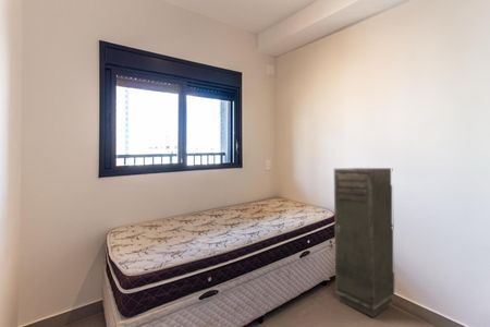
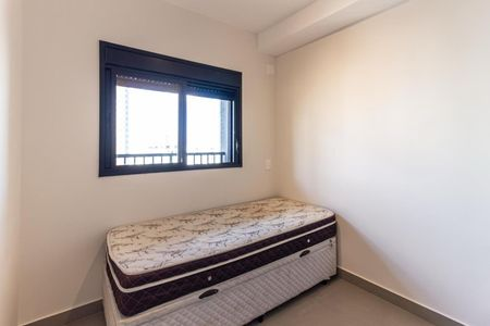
- storage cabinet (363, 234)
